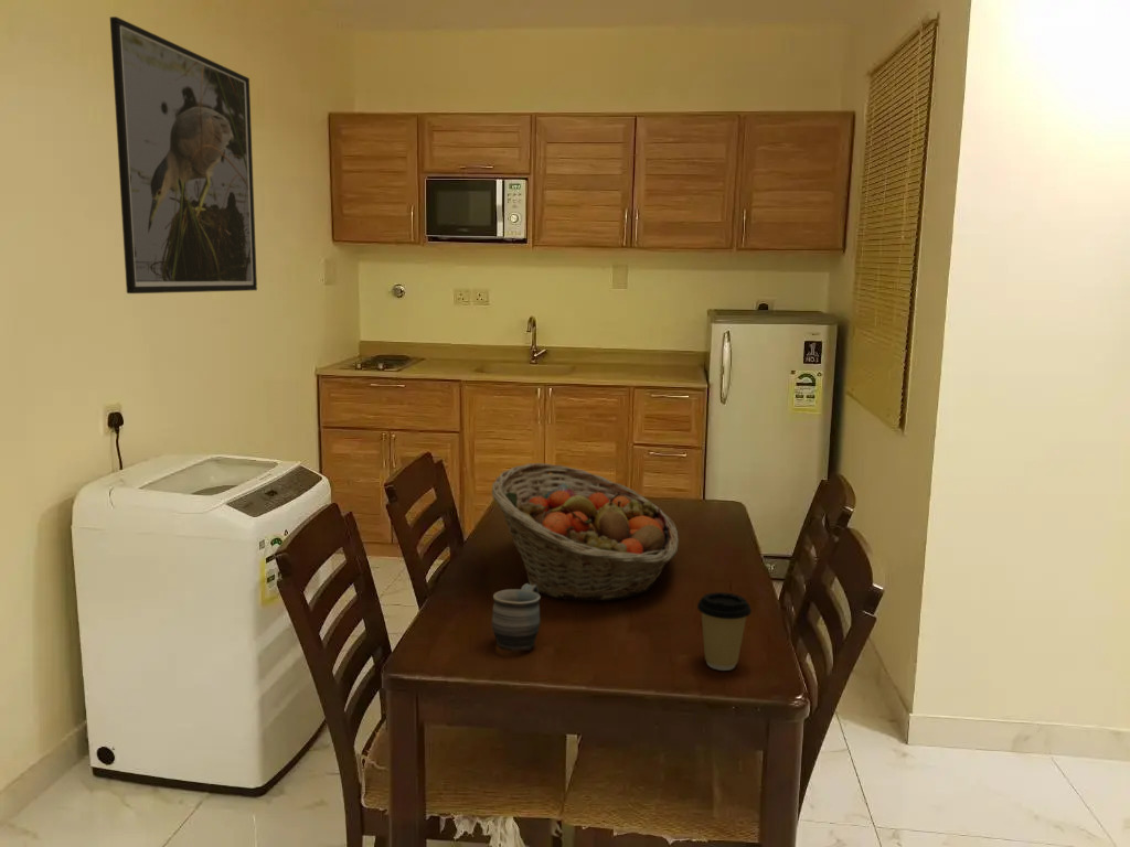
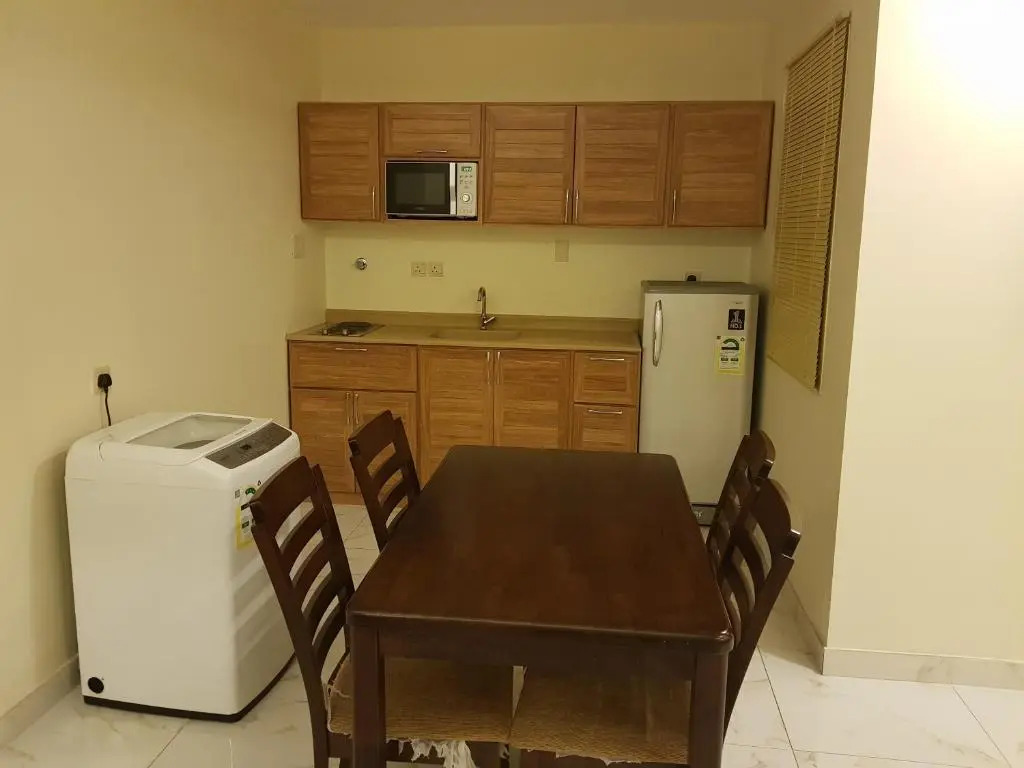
- fruit basket (586, 526)
- mug (518, 615)
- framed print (194, 173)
- coffee cup (723, 631)
